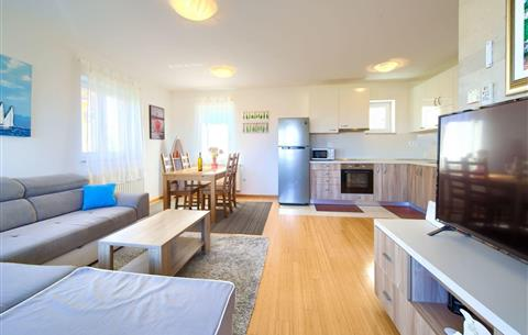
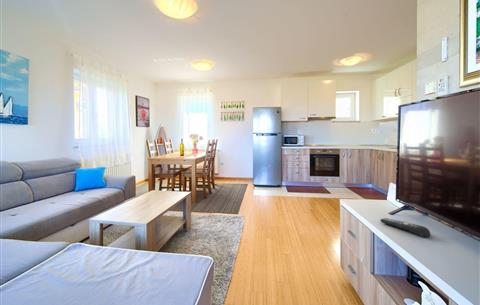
+ remote control (403, 225)
